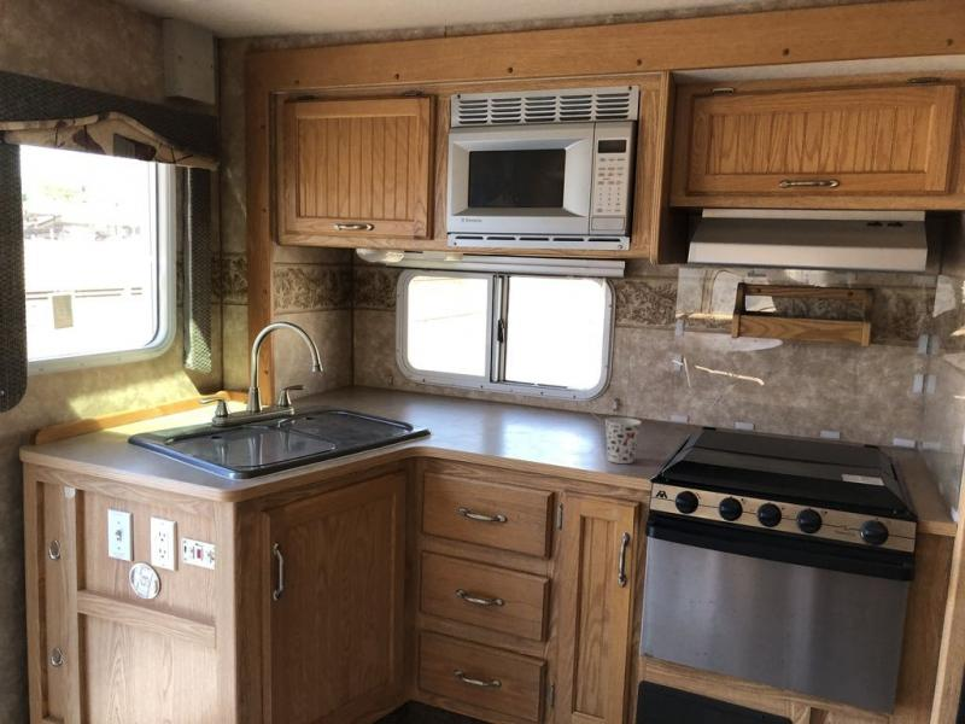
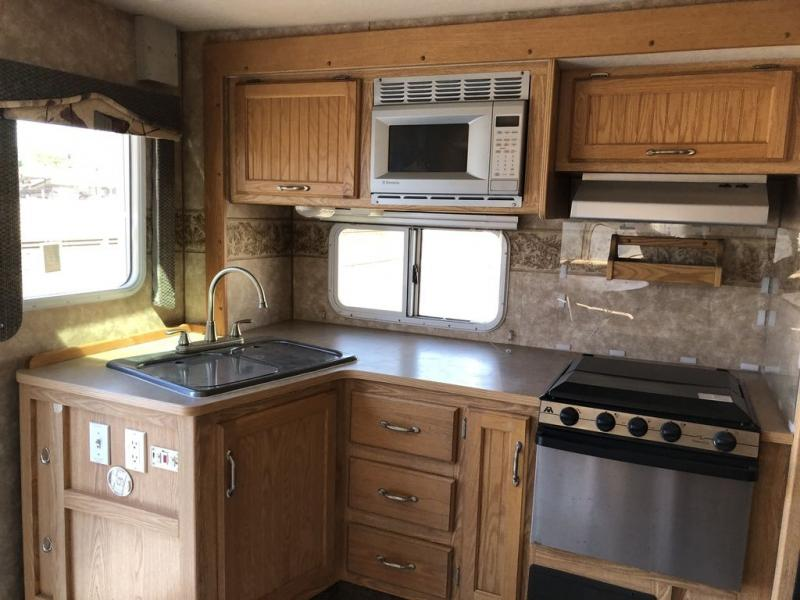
- cup (621, 440)
